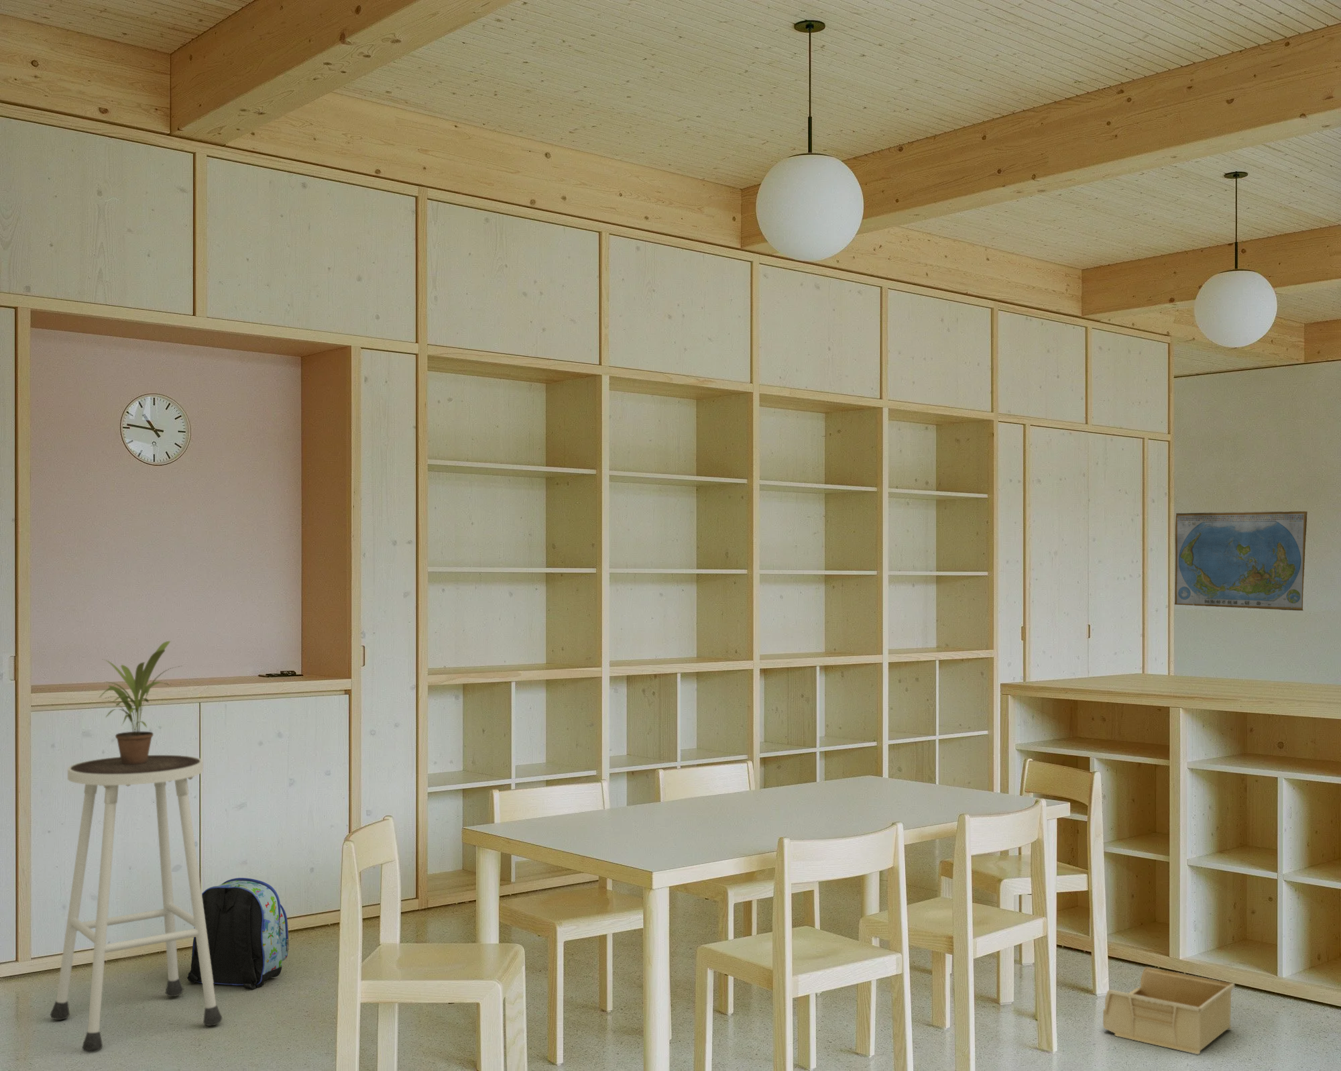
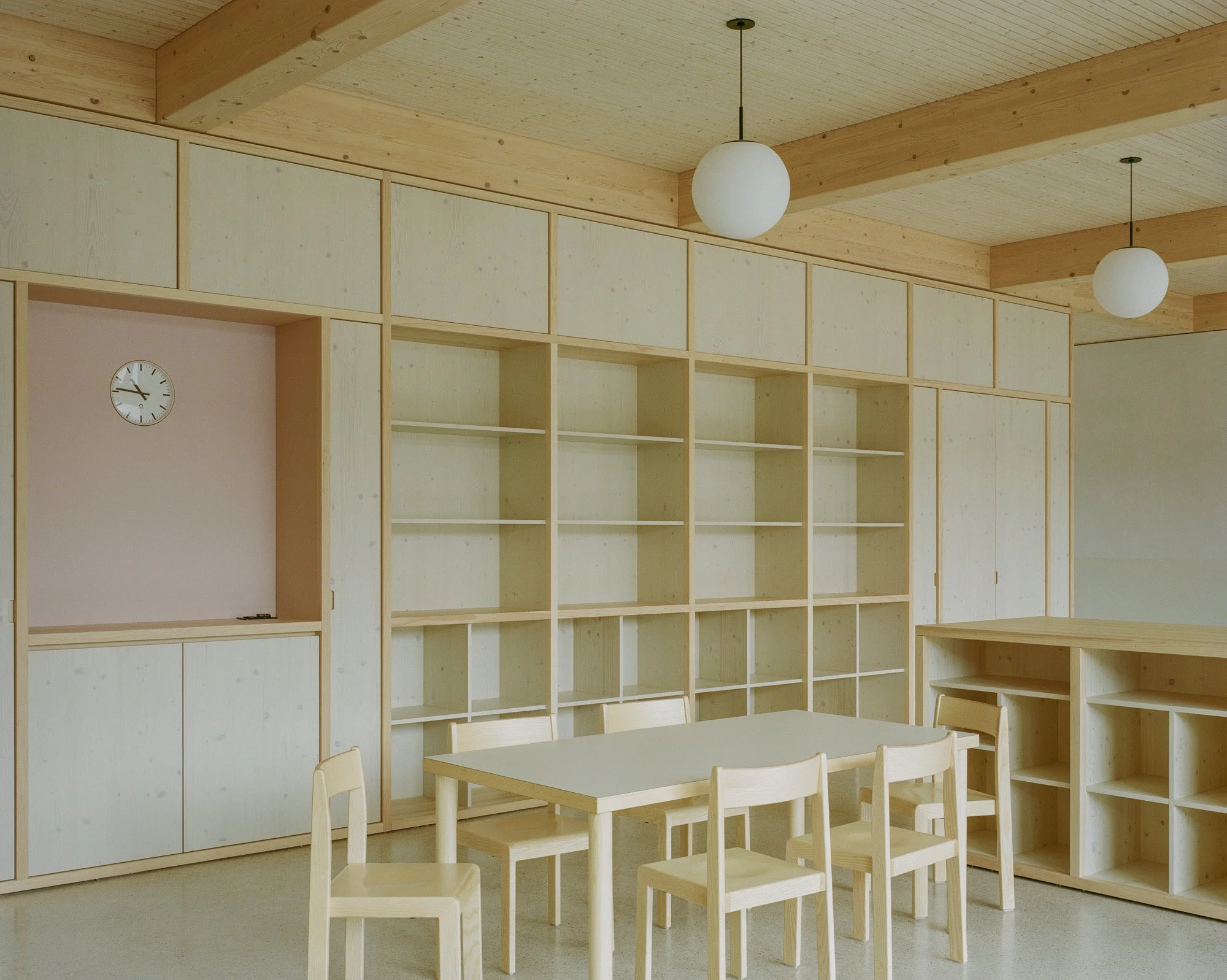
- storage bin (1168, 1008)
- potted plant (140, 703)
- backpack (240, 928)
- world map (1238, 560)
- stool (138, 913)
